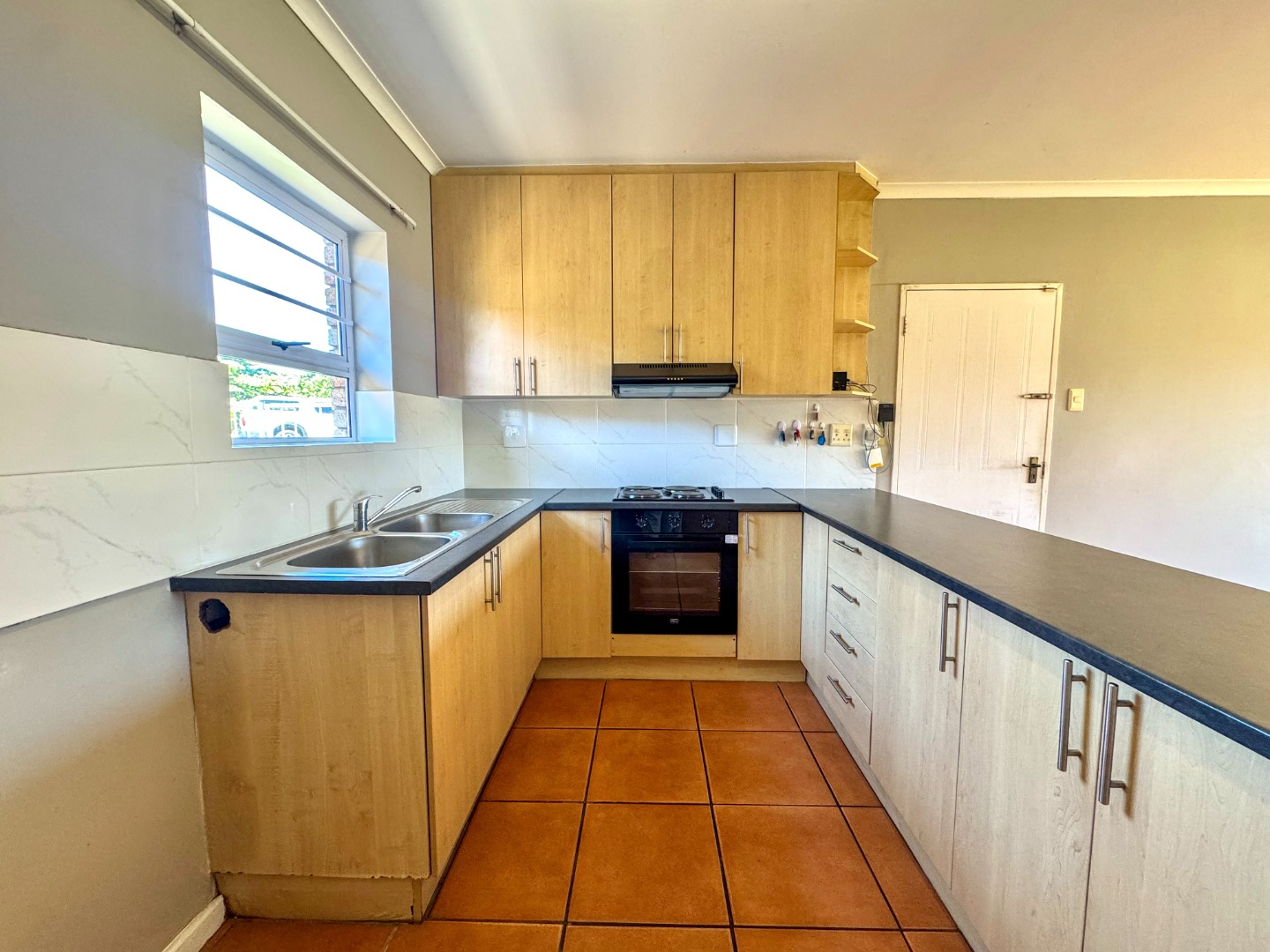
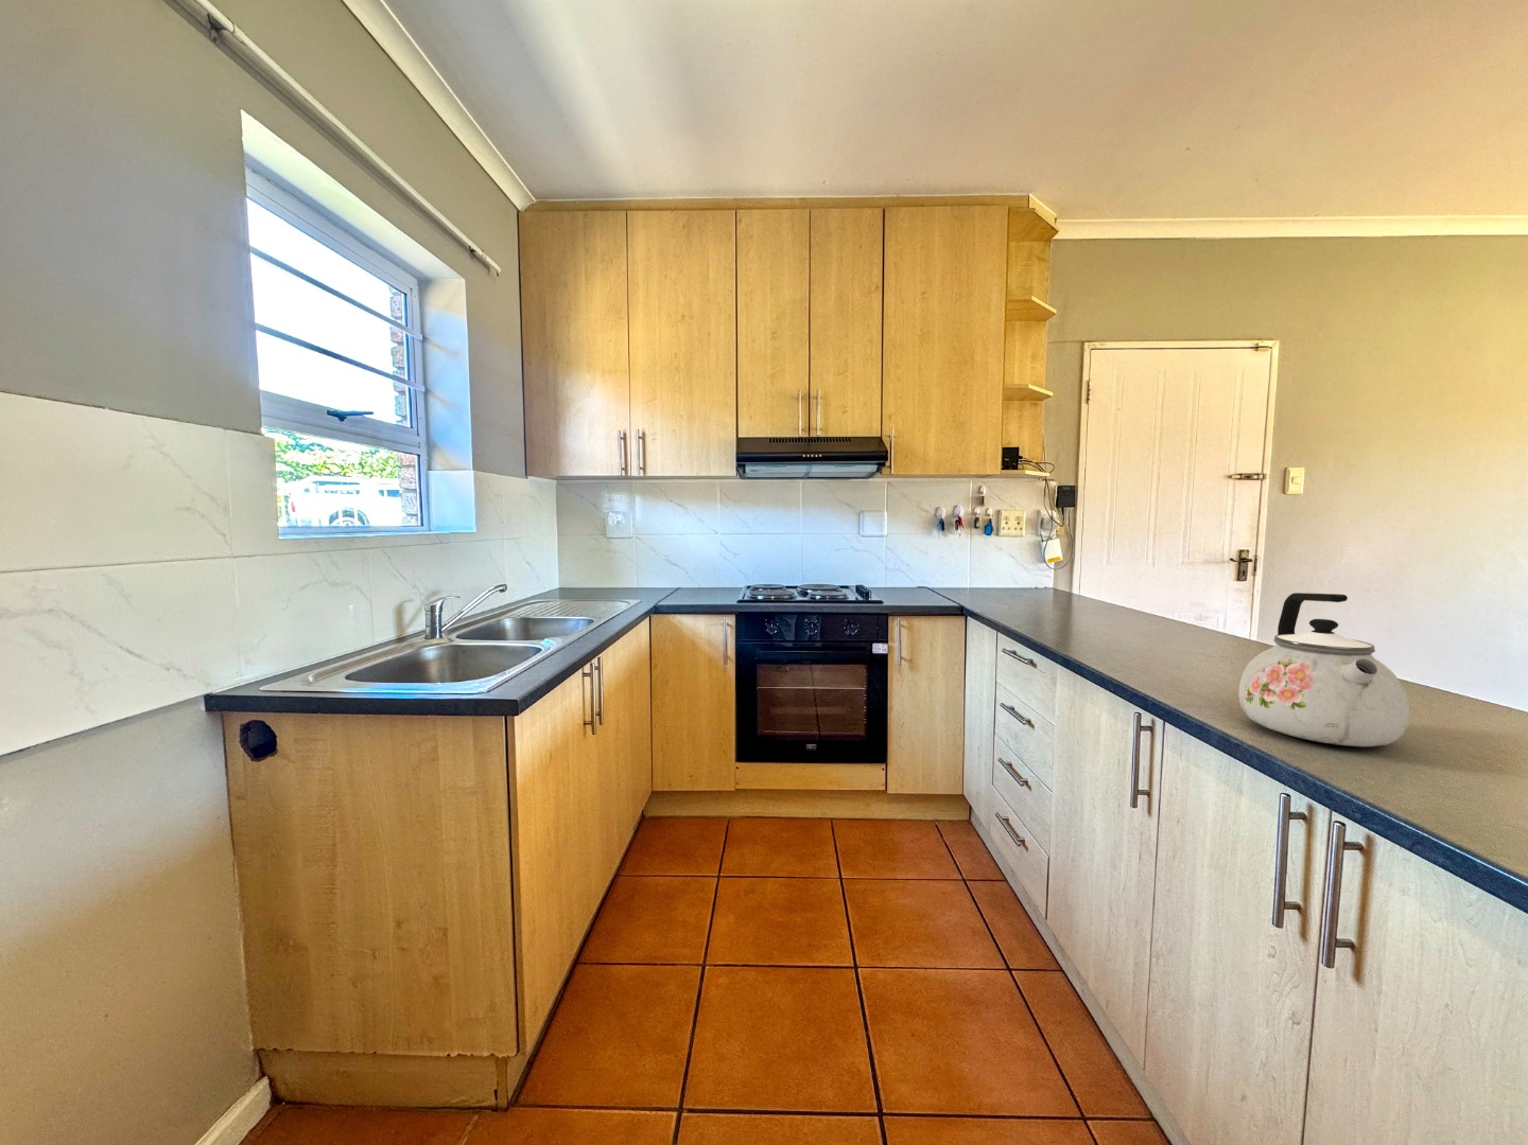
+ kettle (1321, 664)
